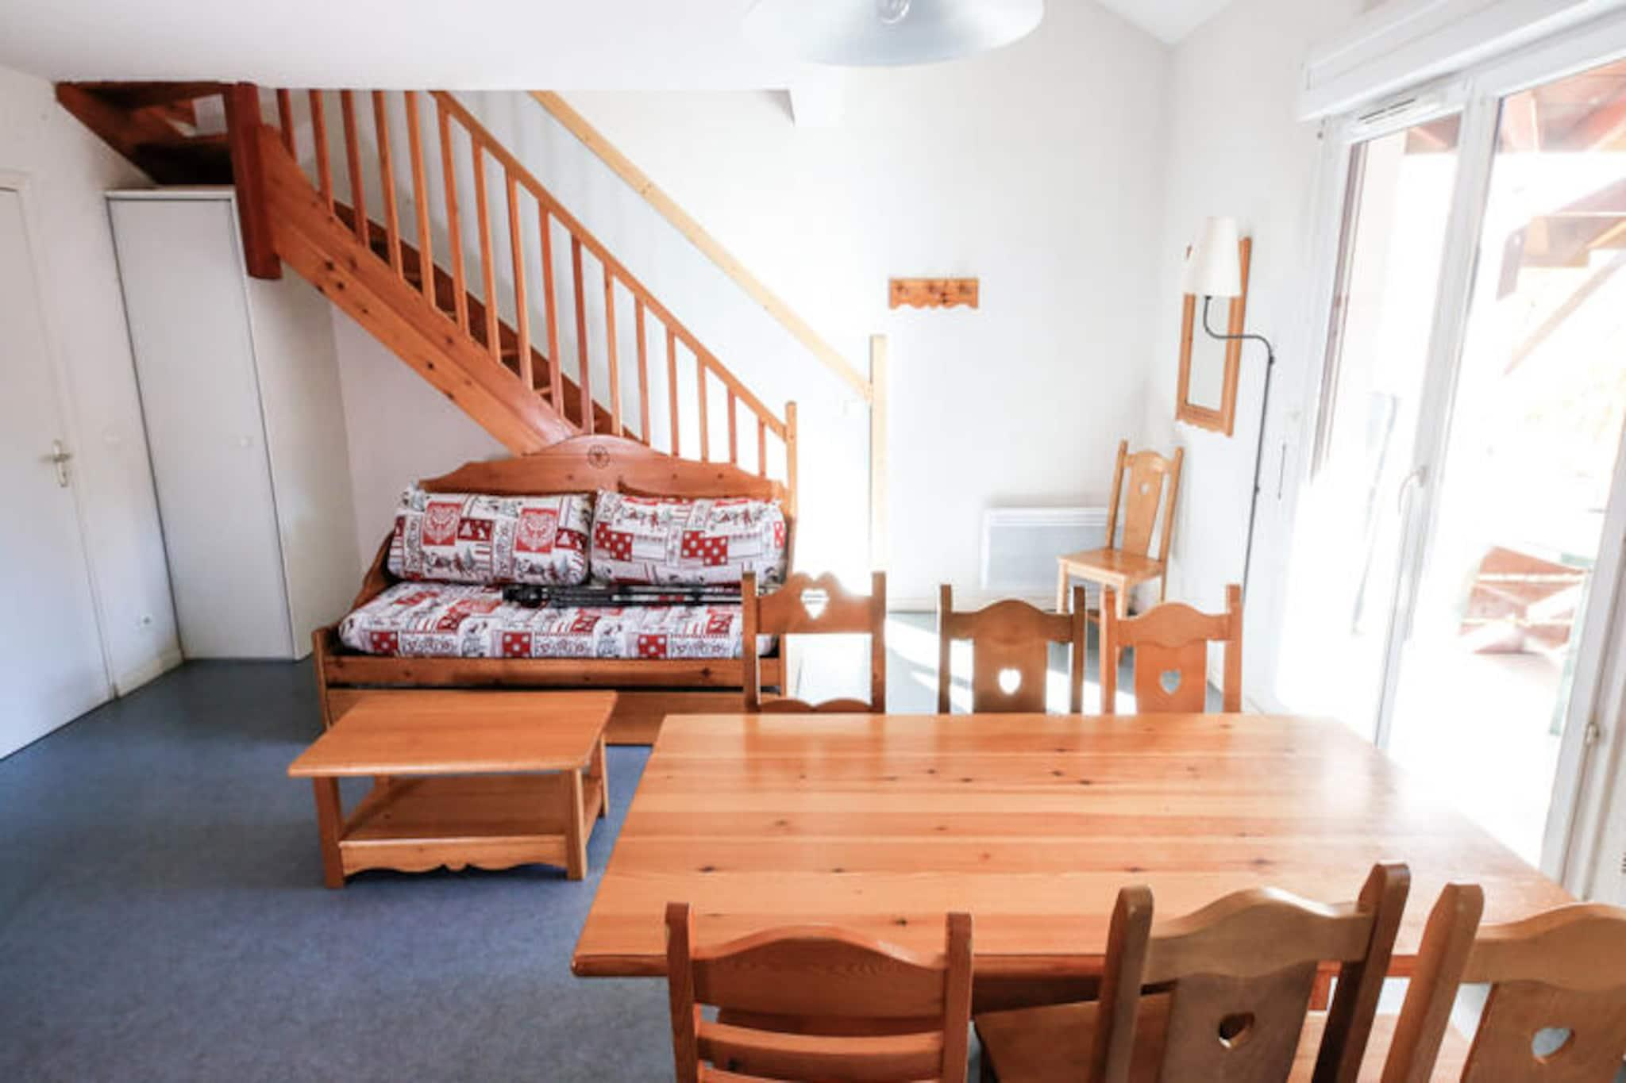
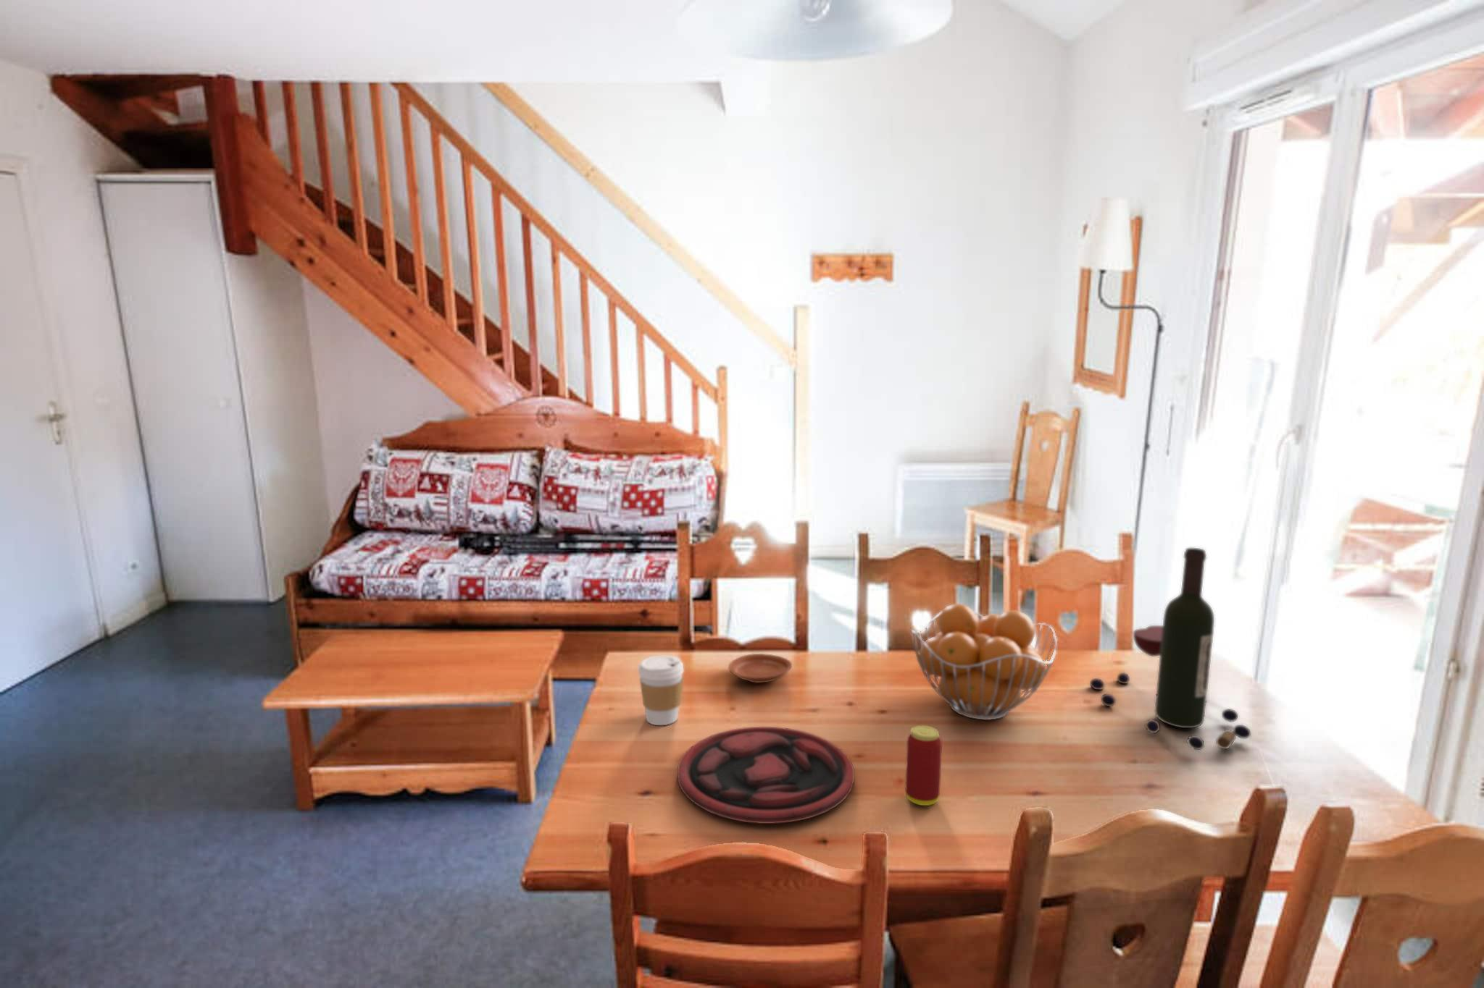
+ beverage can (924, 765)
+ fruit basket (981, 658)
+ wine bottle (1173, 627)
+ plate (766, 769)
+ coffee cup (661, 689)
+ plate (759, 670)
